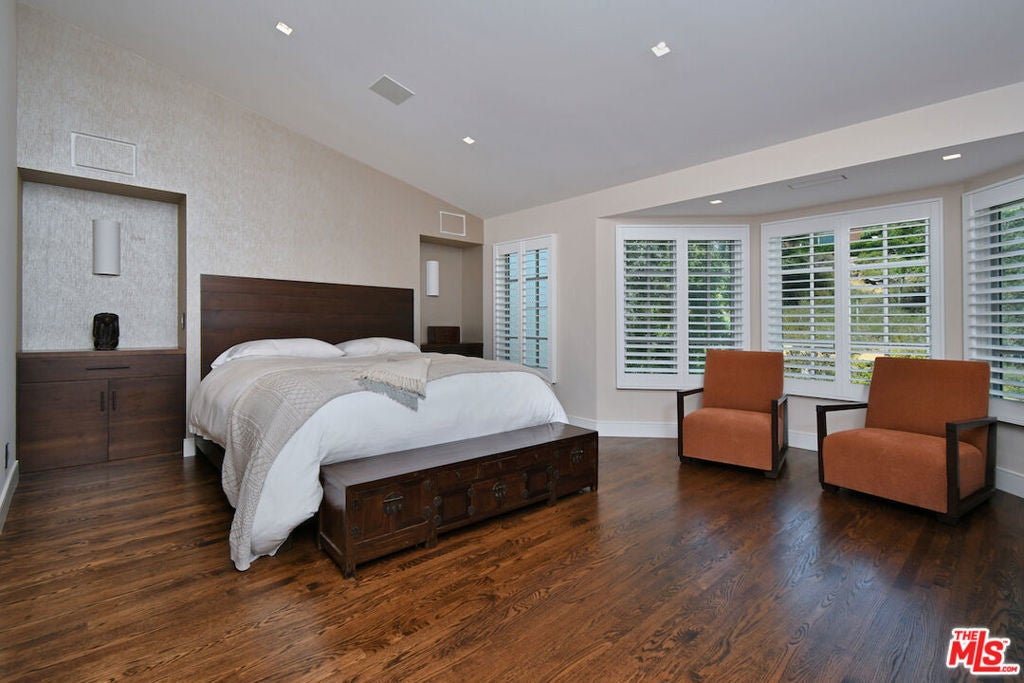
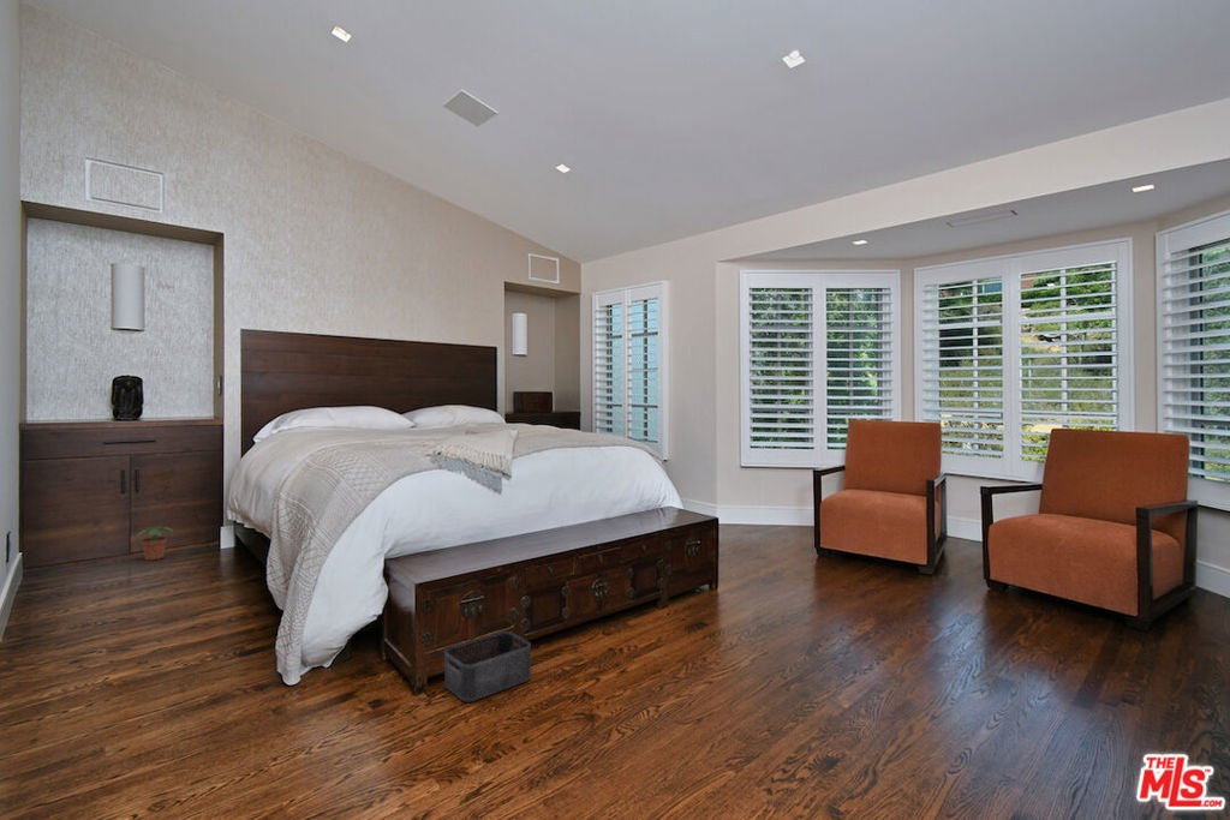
+ potted plant (154, 543)
+ storage bin (488, 664)
